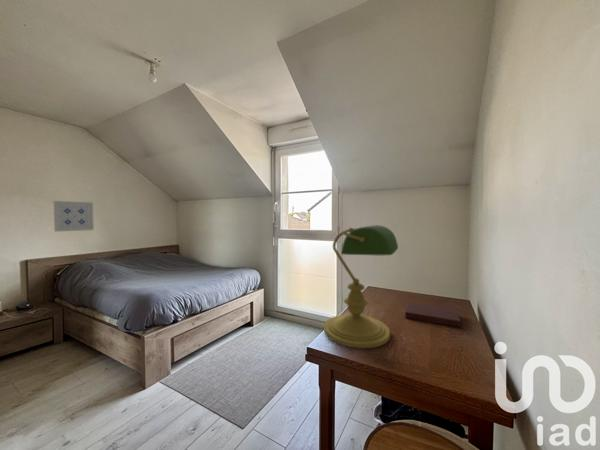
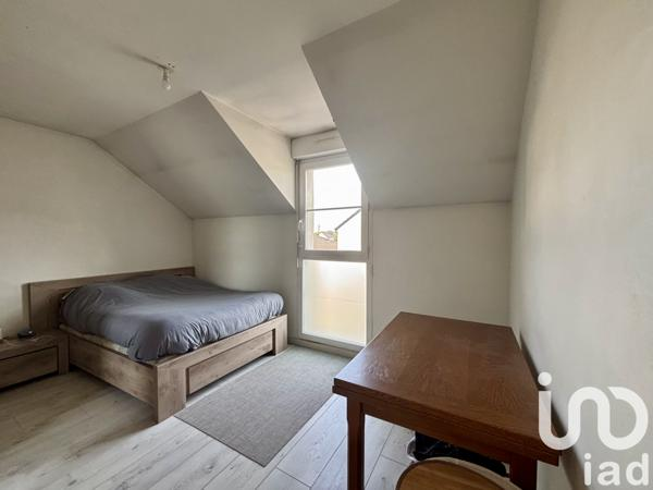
- notebook (431, 313)
- desk lamp (360, 283)
- wall art (74, 216)
